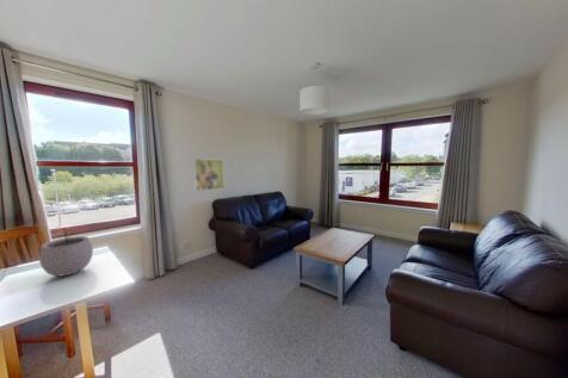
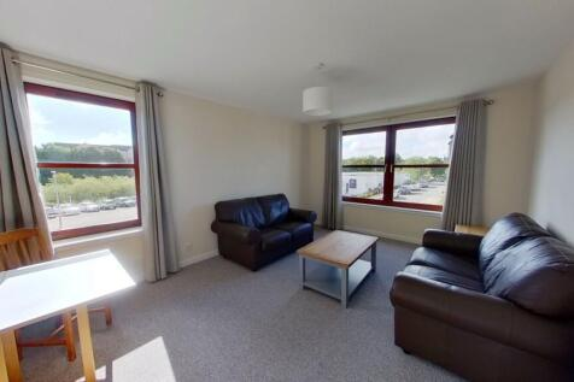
- plant pot (67, 249)
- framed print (209, 174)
